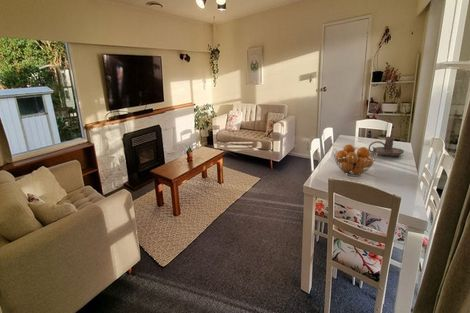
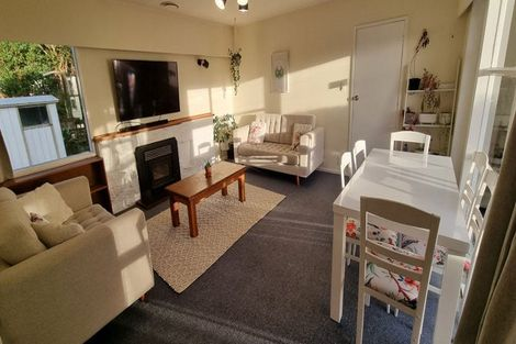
- fruit basket (353, 159)
- candle holder (385, 145)
